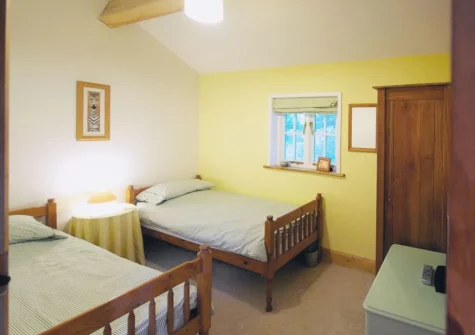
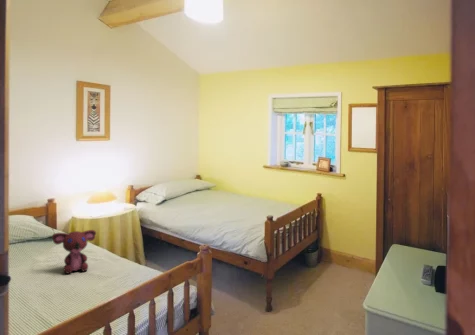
+ teddy bear (75, 251)
